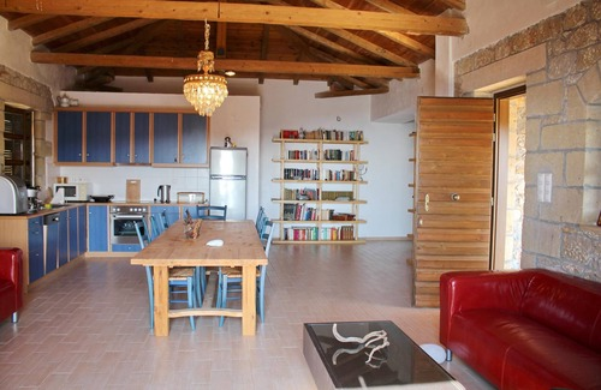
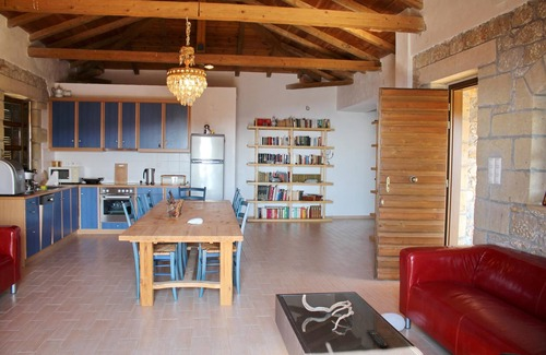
+ remote control (377, 339)
